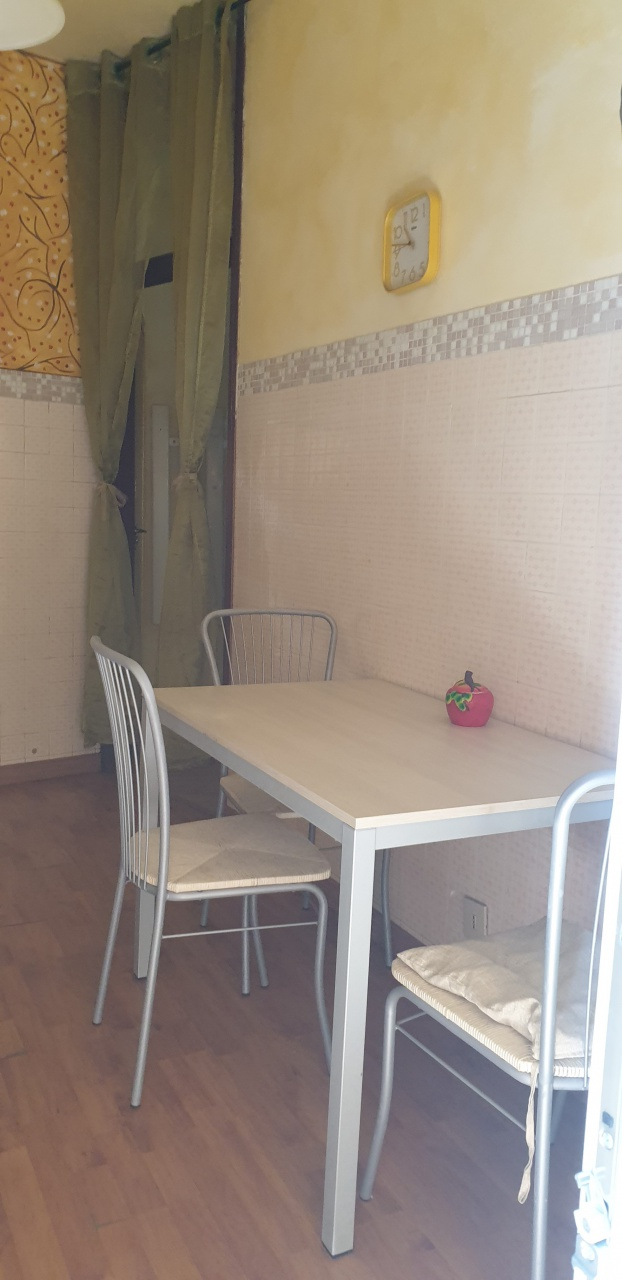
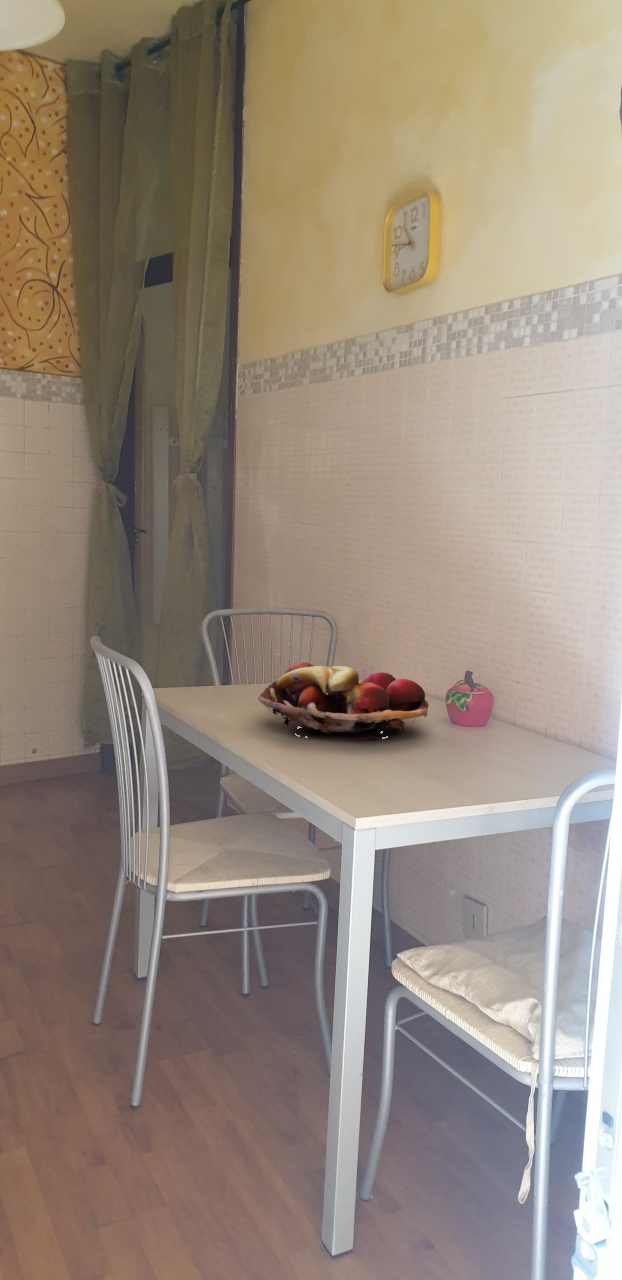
+ fruit basket (344, 697)
